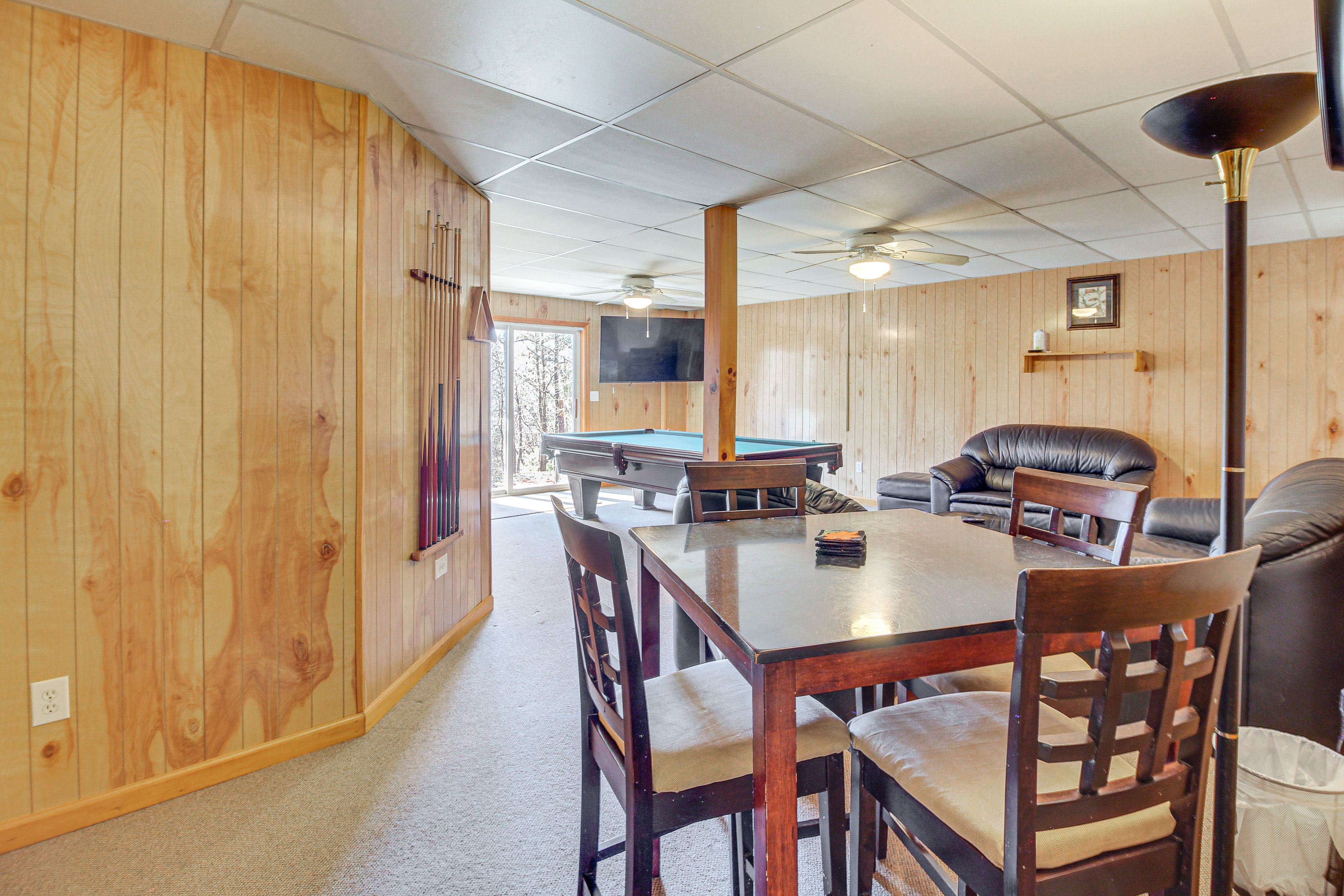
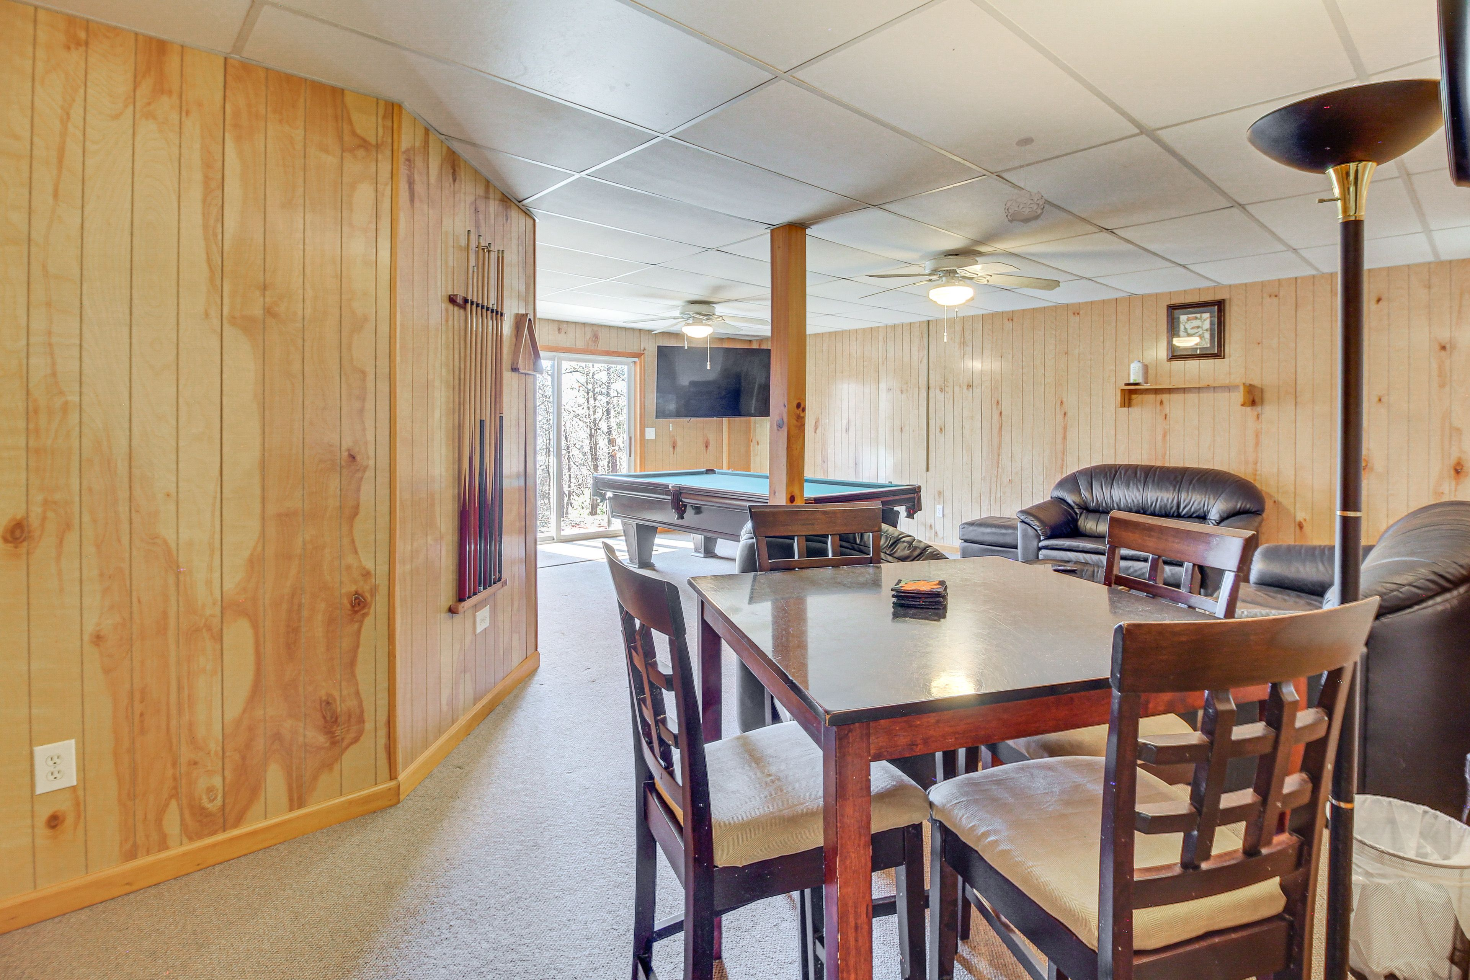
+ pendant light (1025, 179)
